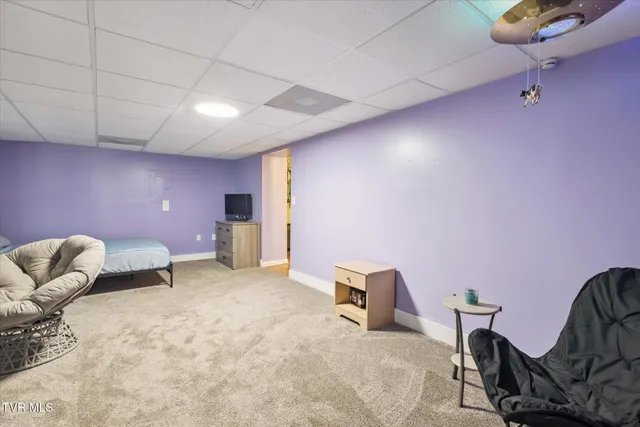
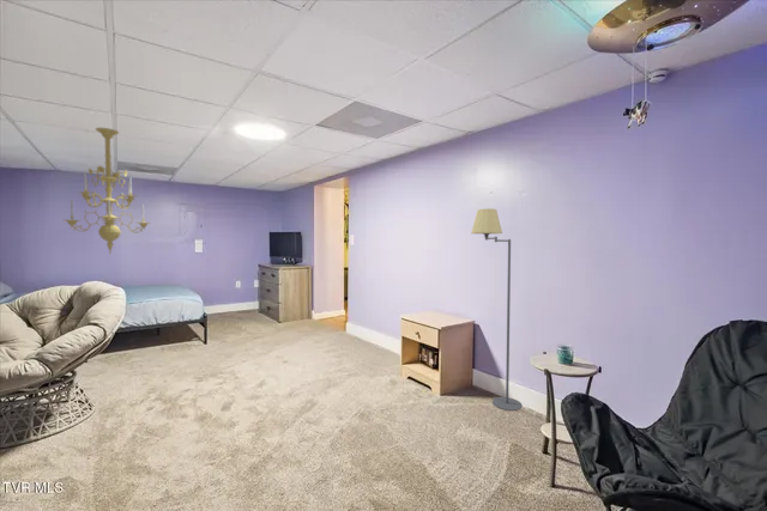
+ chandelier (108, 193)
+ floor lamp (507, 305)
